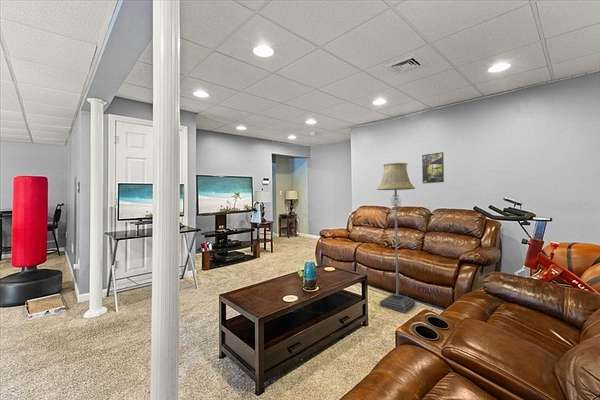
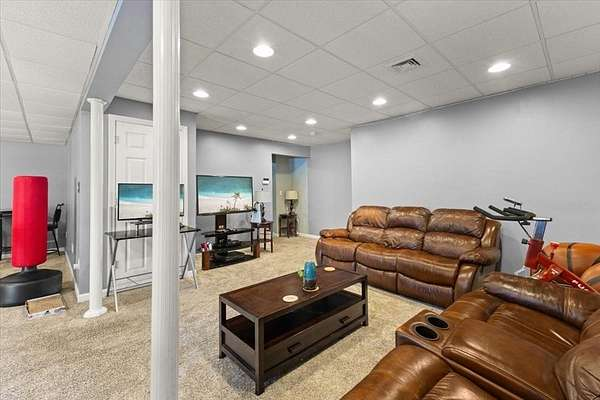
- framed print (432, 168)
- floor lamp (396, 234)
